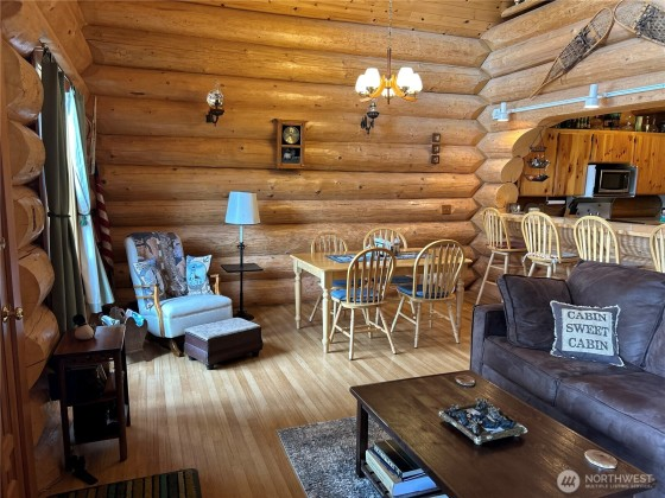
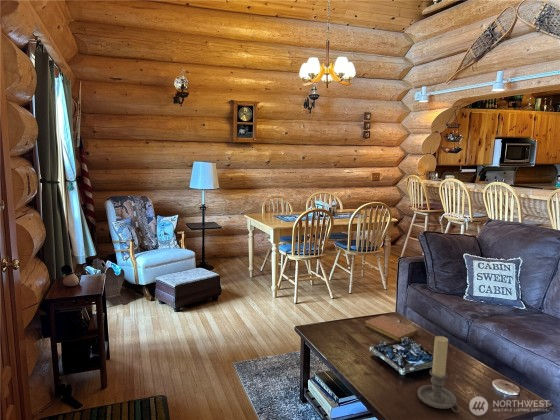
+ notebook (390, 327)
+ candle holder (442, 371)
